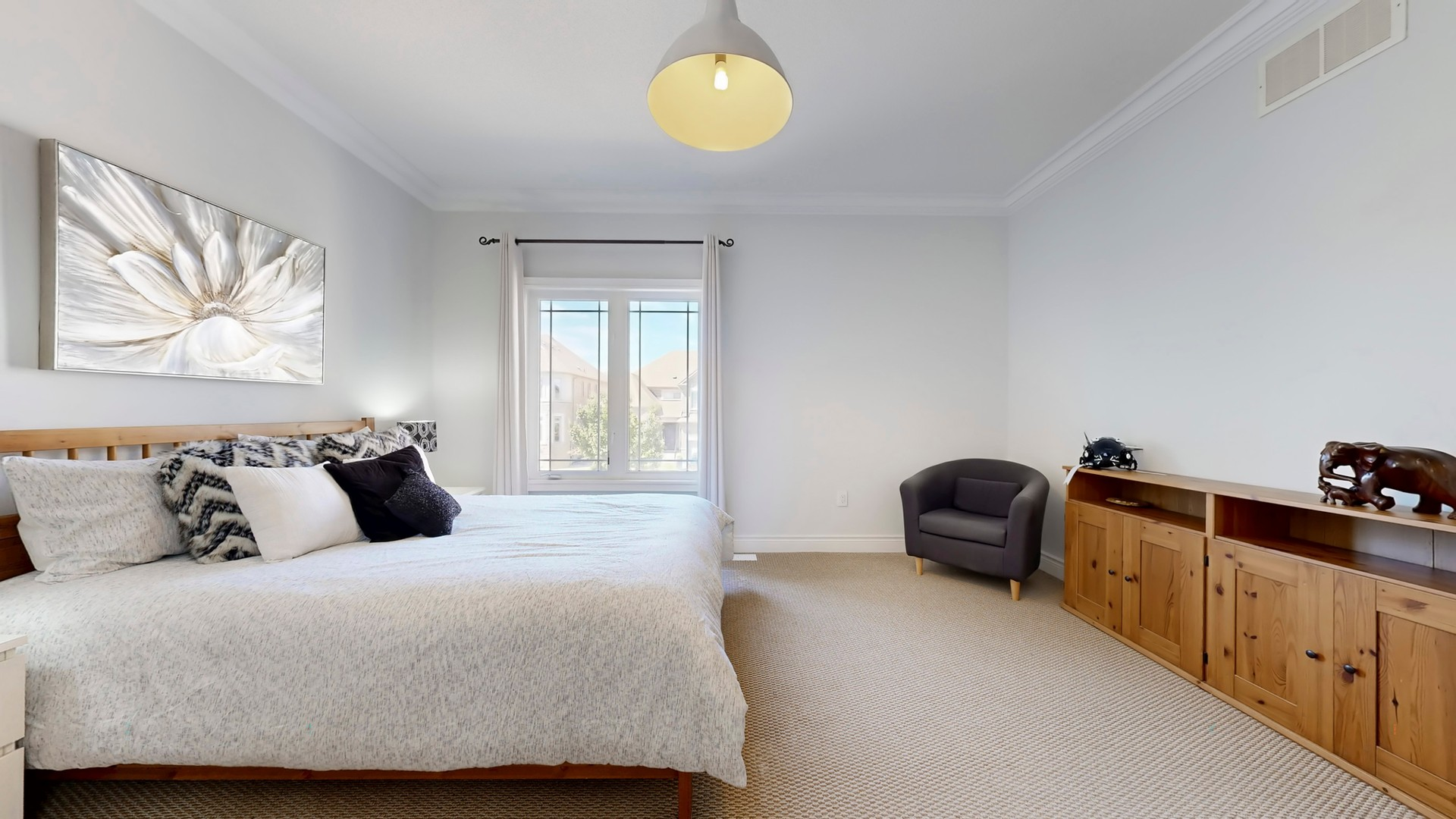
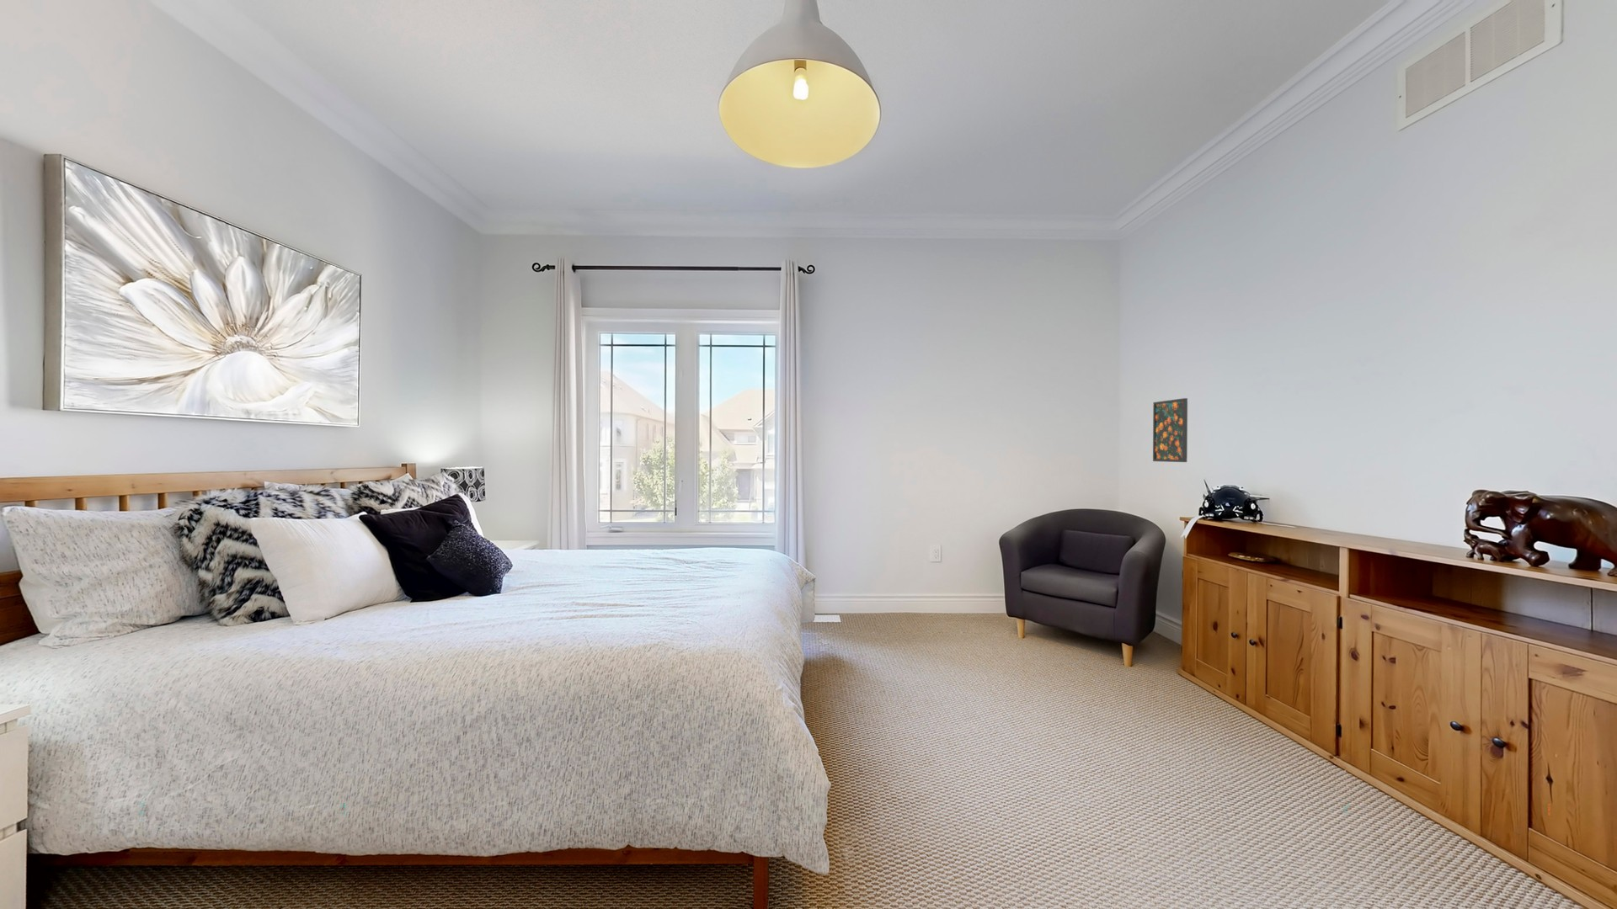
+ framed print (1169, 431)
